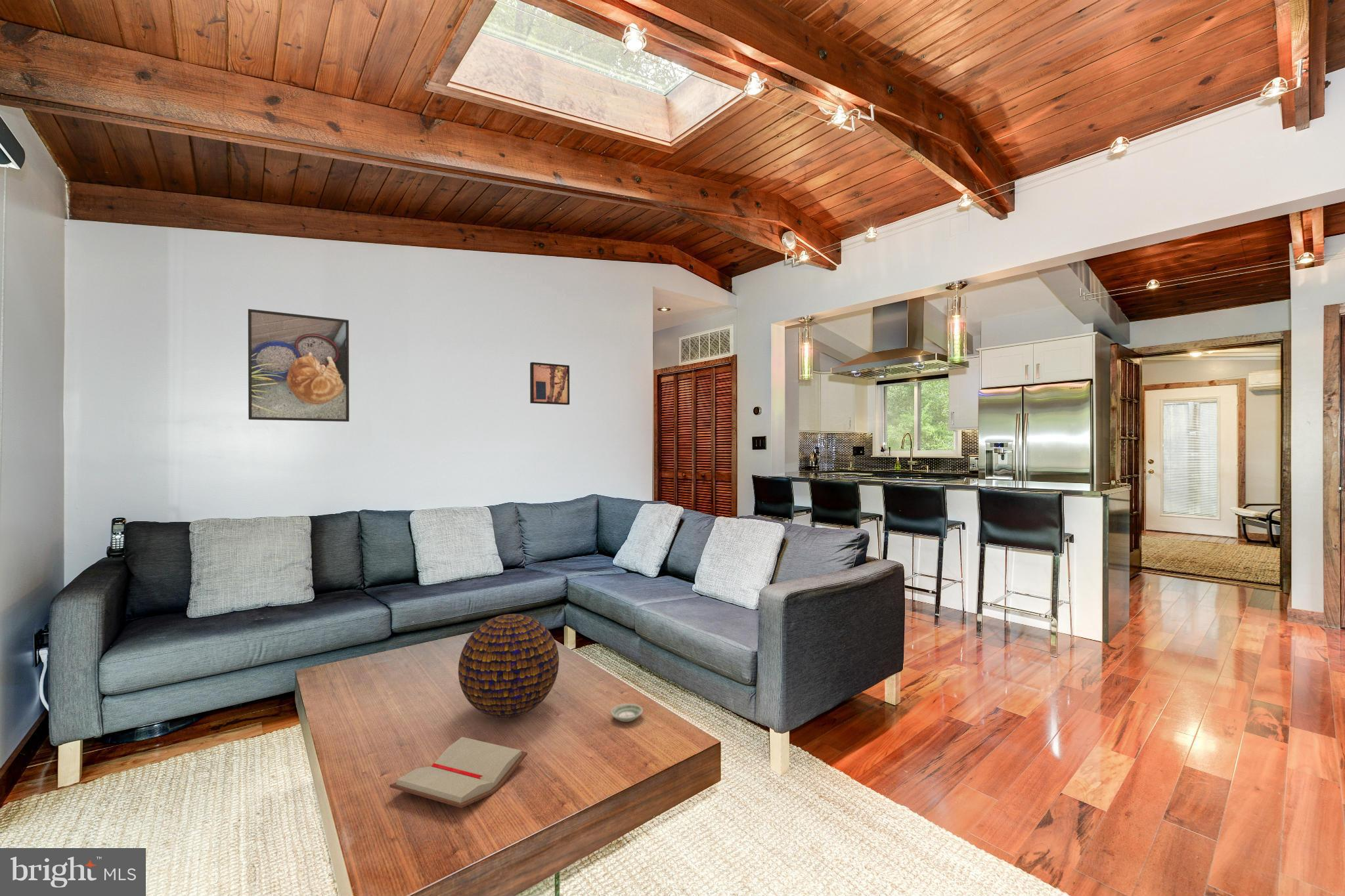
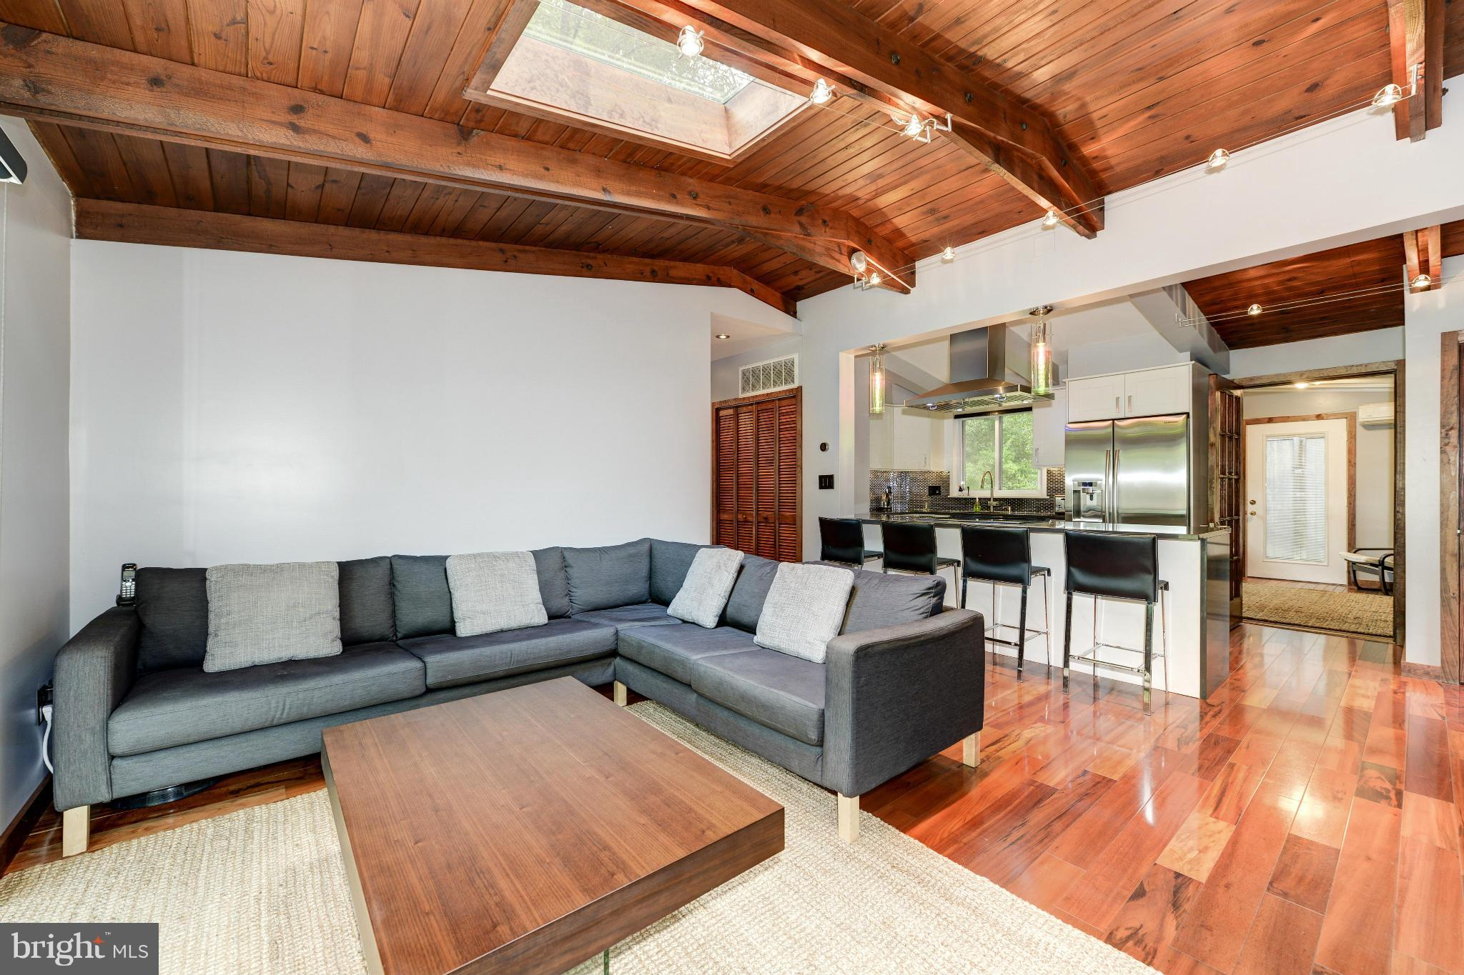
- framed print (300, 368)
- saucer (627, 714)
- paperback book (462, 772)
- wall art (550, 384)
- decorative orb (510, 664)
